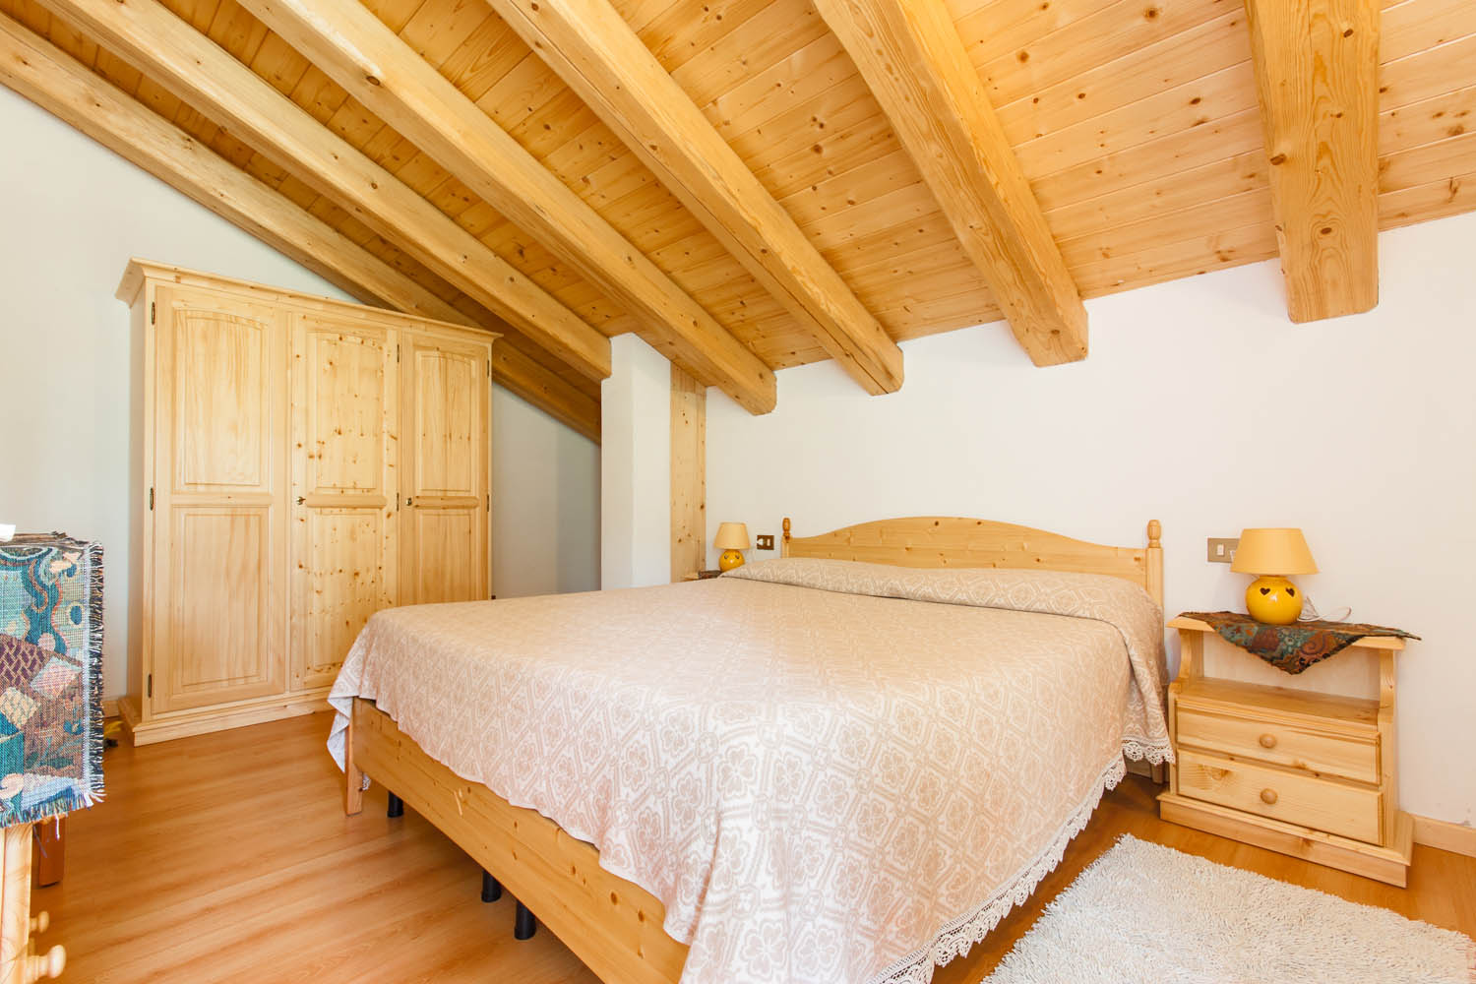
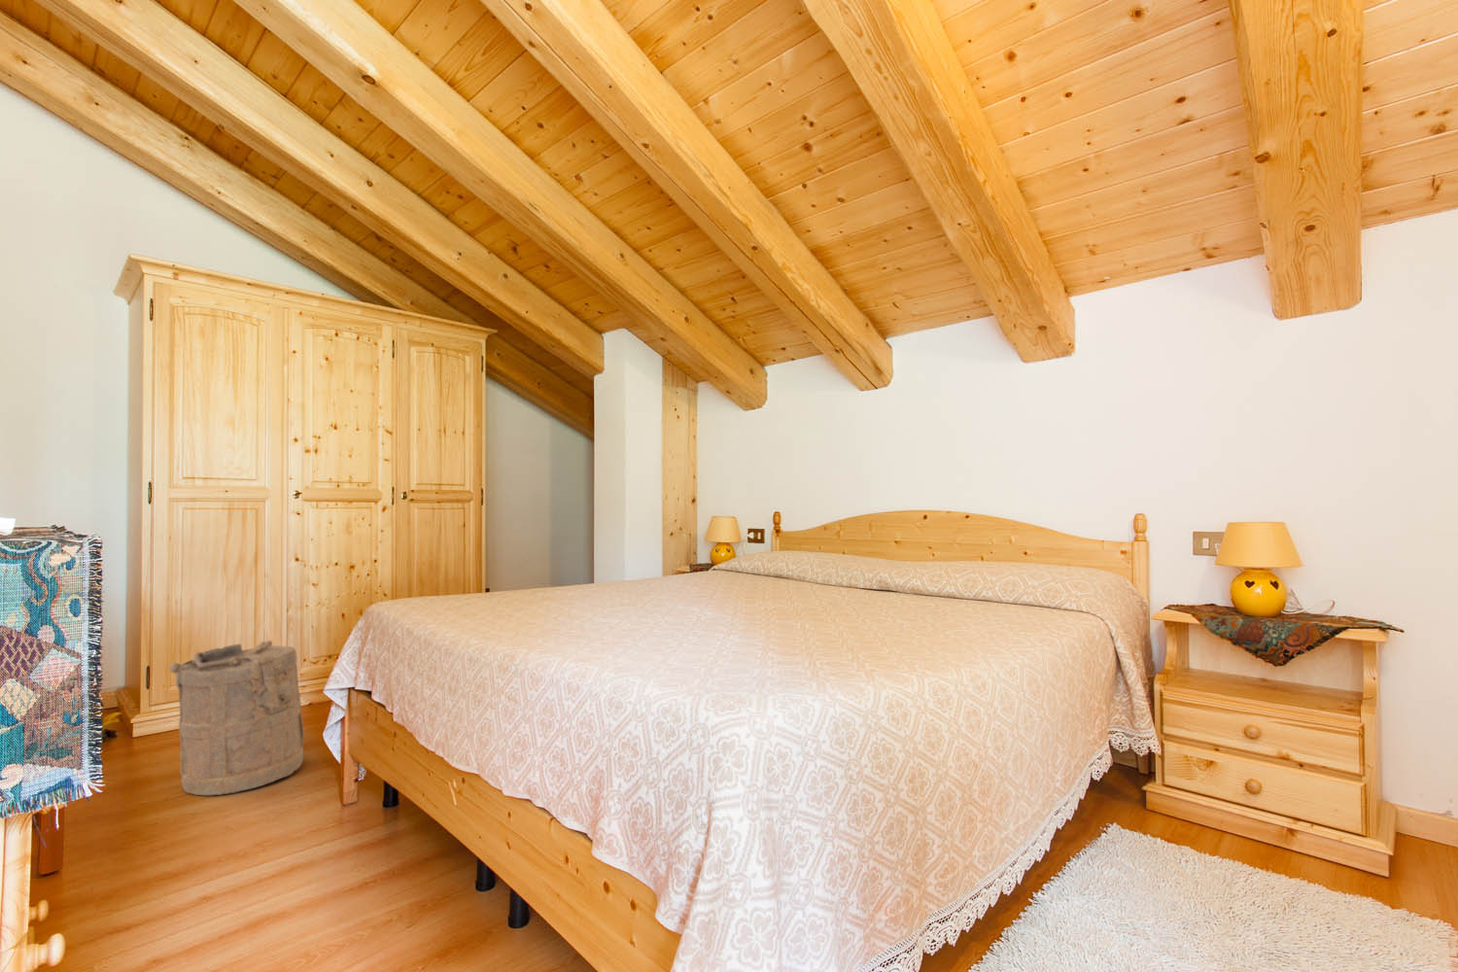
+ laundry hamper (247, 707)
